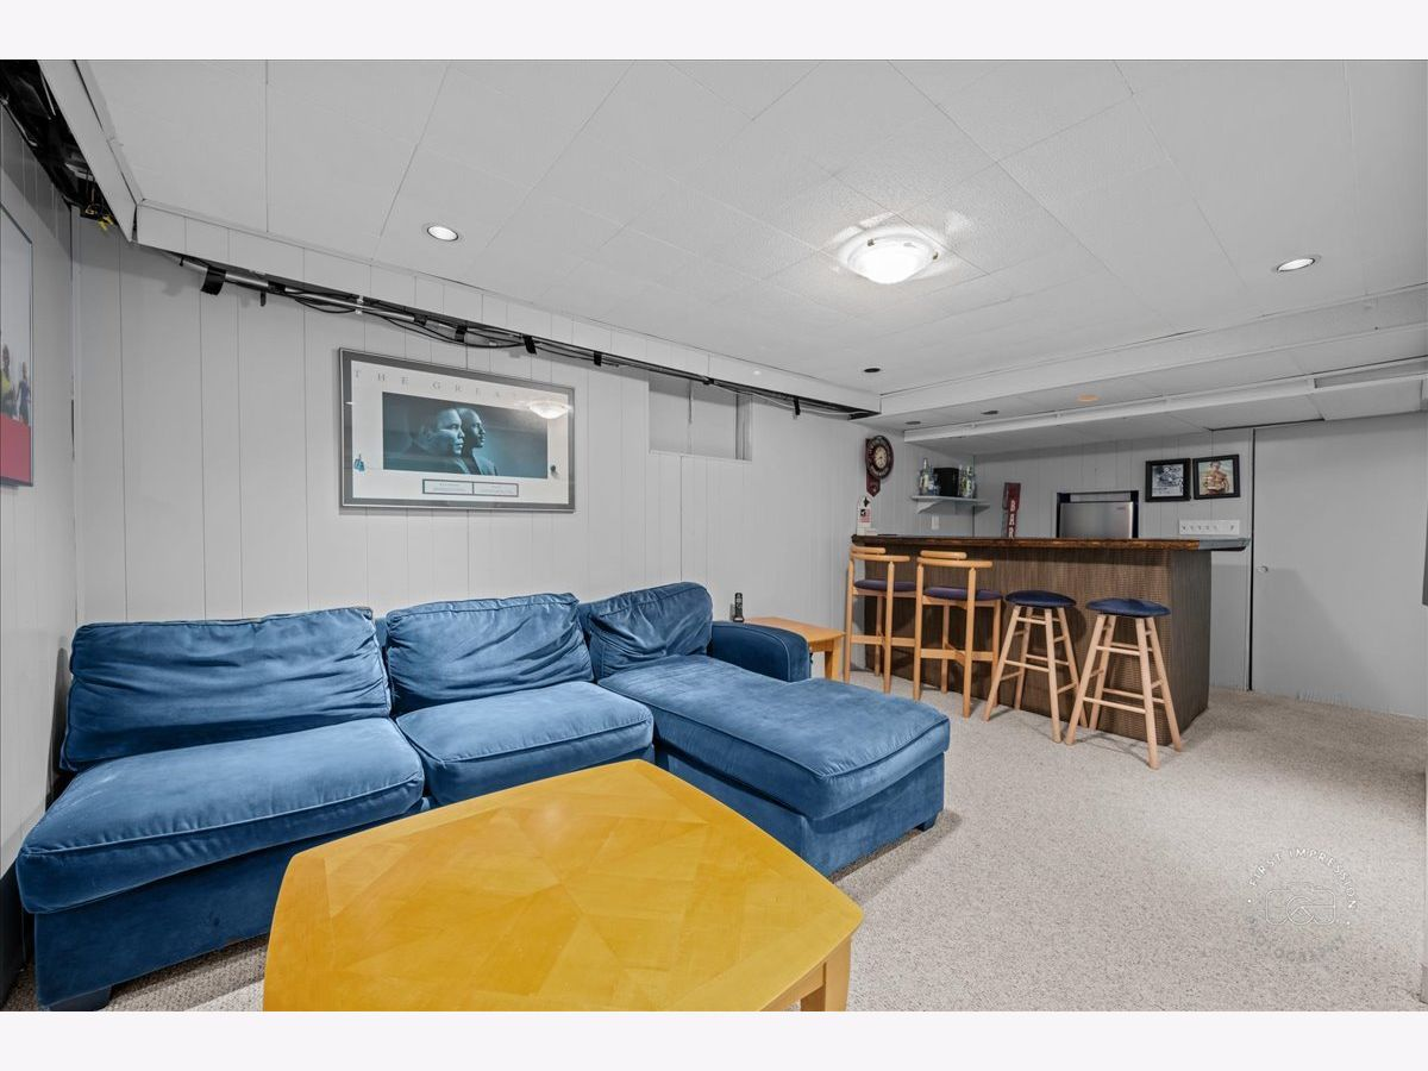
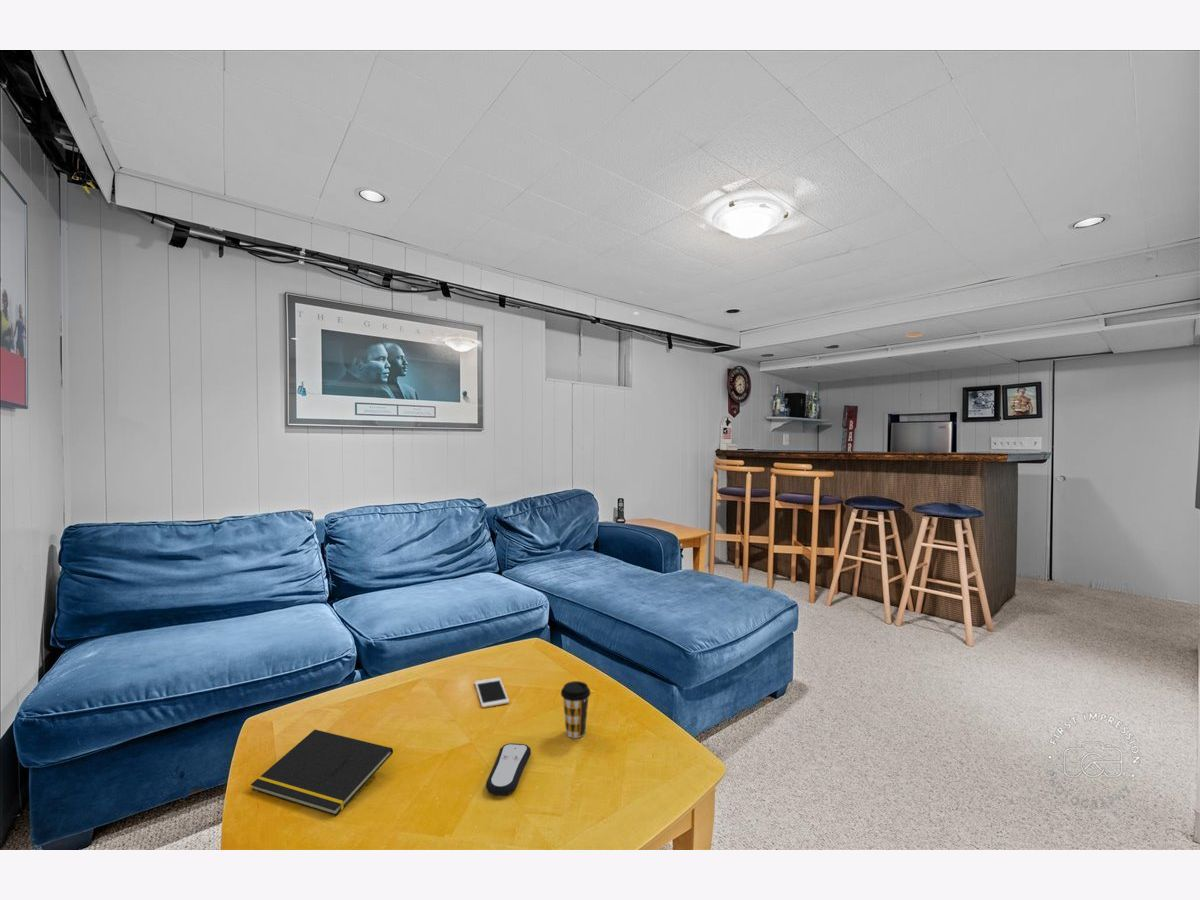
+ coffee cup (575, 709)
+ remote control (508, 767)
+ notepad (324, 768)
+ cell phone (491, 691)
